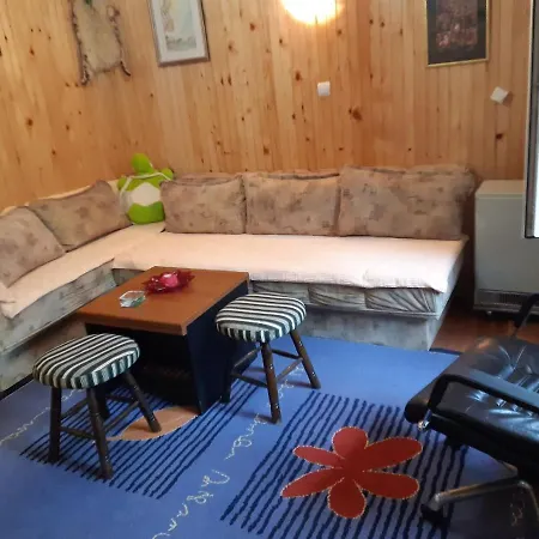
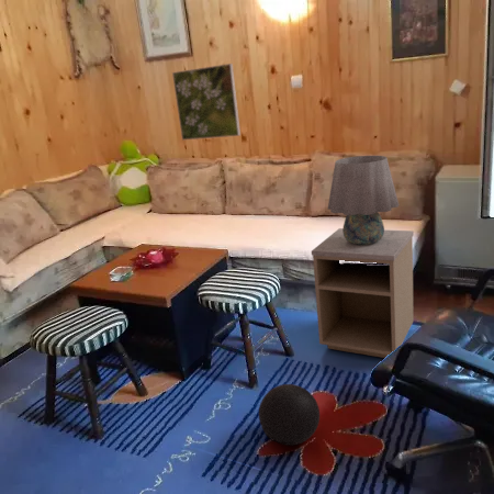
+ ball (289, 414)
+ table lamp (362, 200)
+ nightstand (366, 292)
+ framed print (205, 103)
